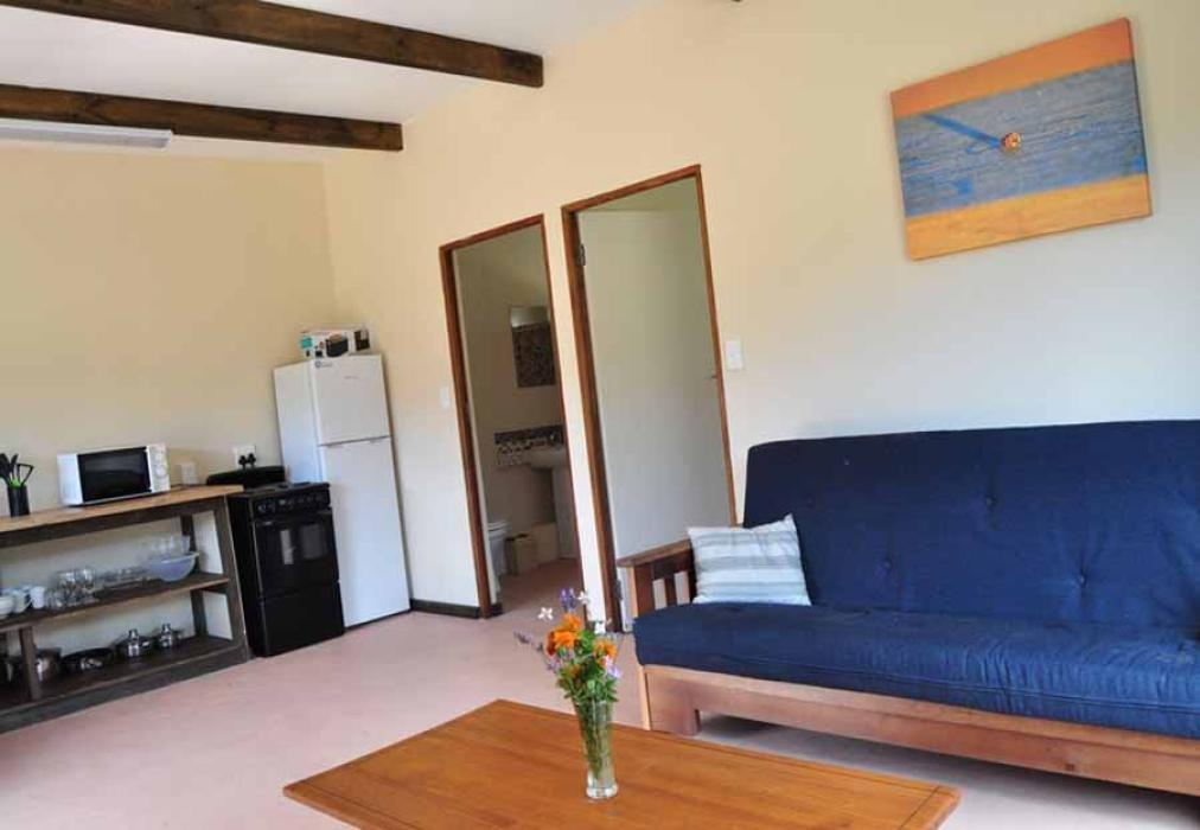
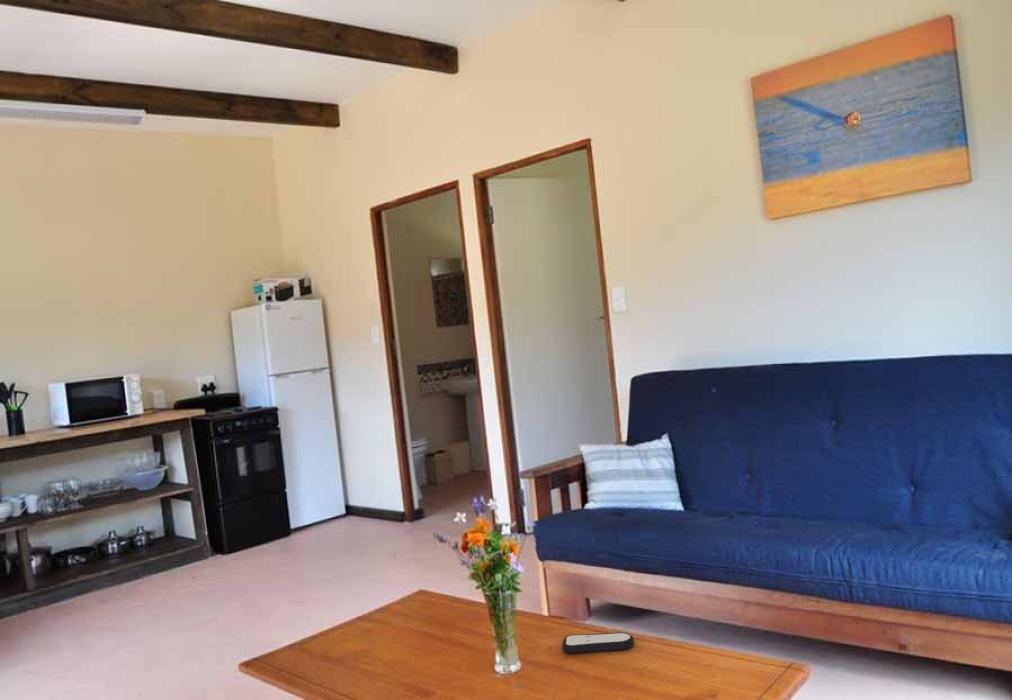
+ remote control (597, 642)
